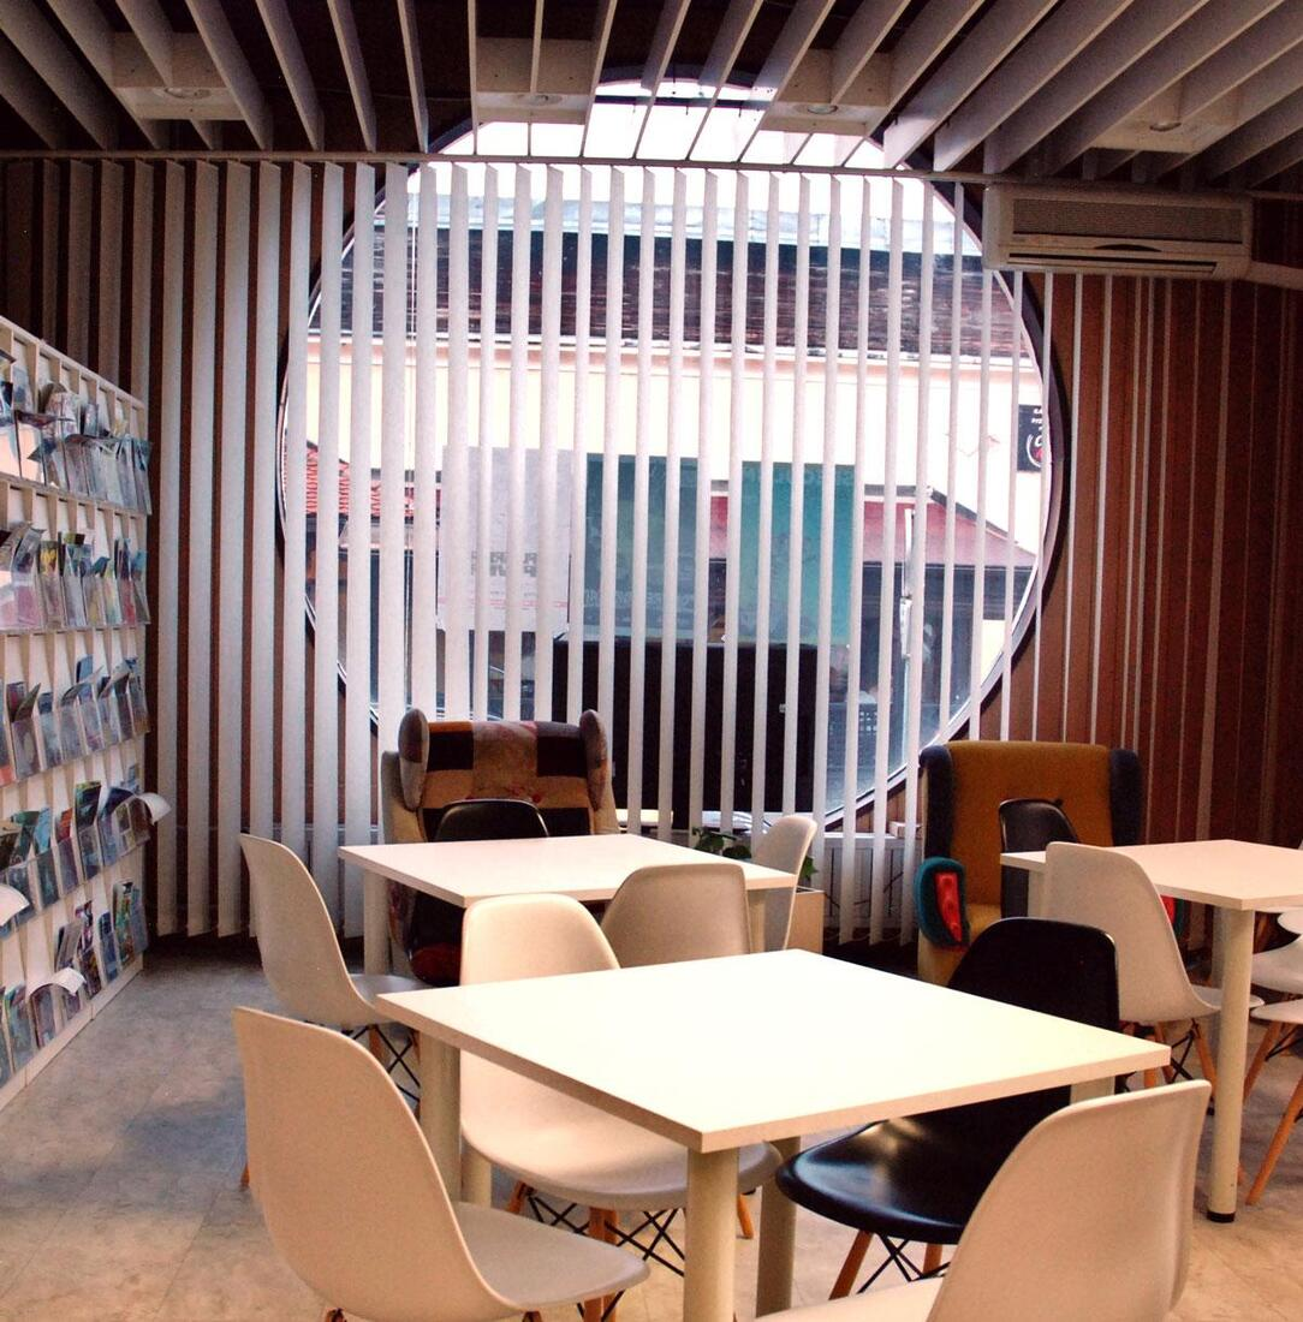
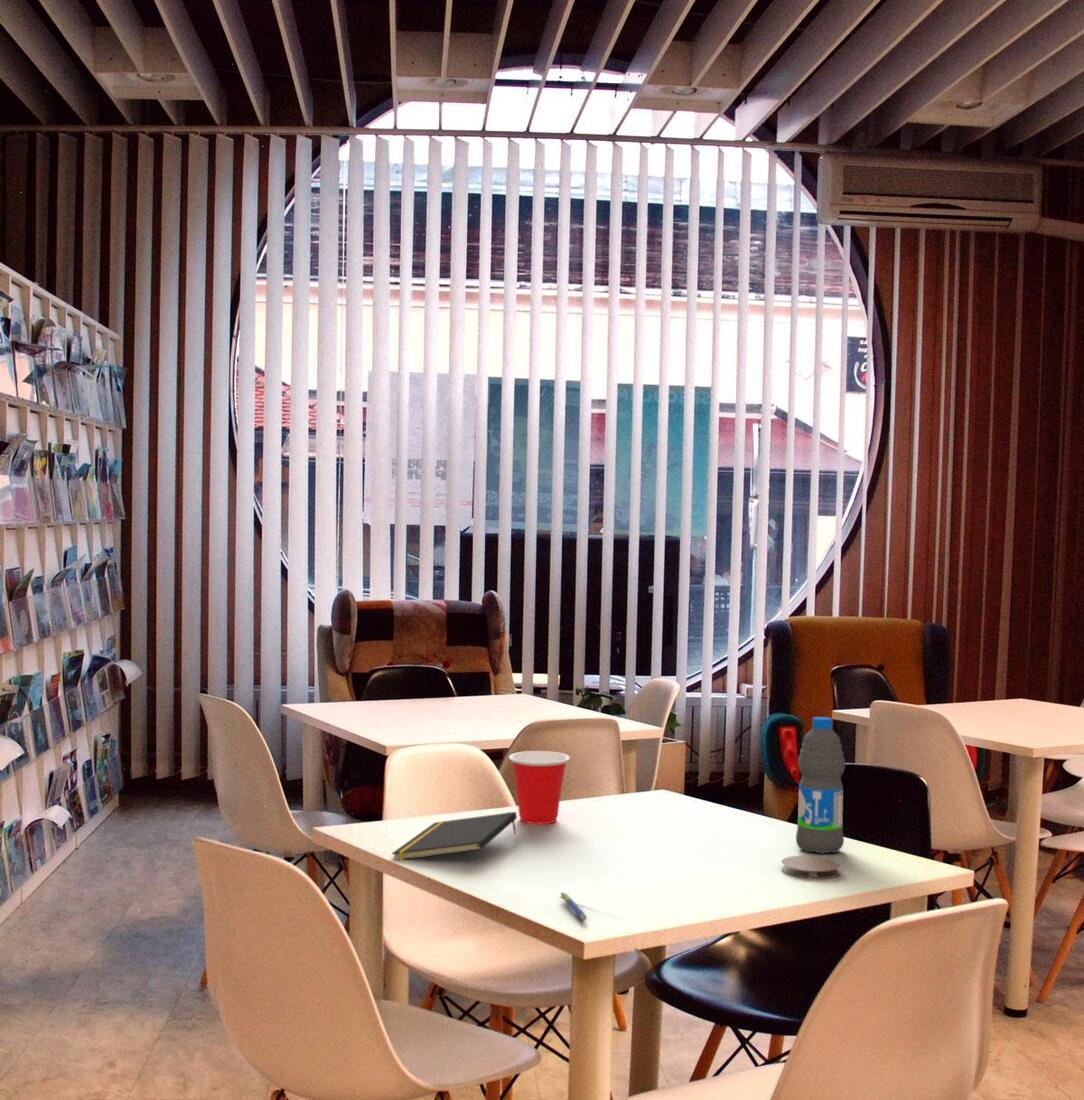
+ water bottle (820, 783)
+ notepad (456, 835)
+ cup (538, 788)
+ coaster (810, 867)
+ pen (572, 905)
